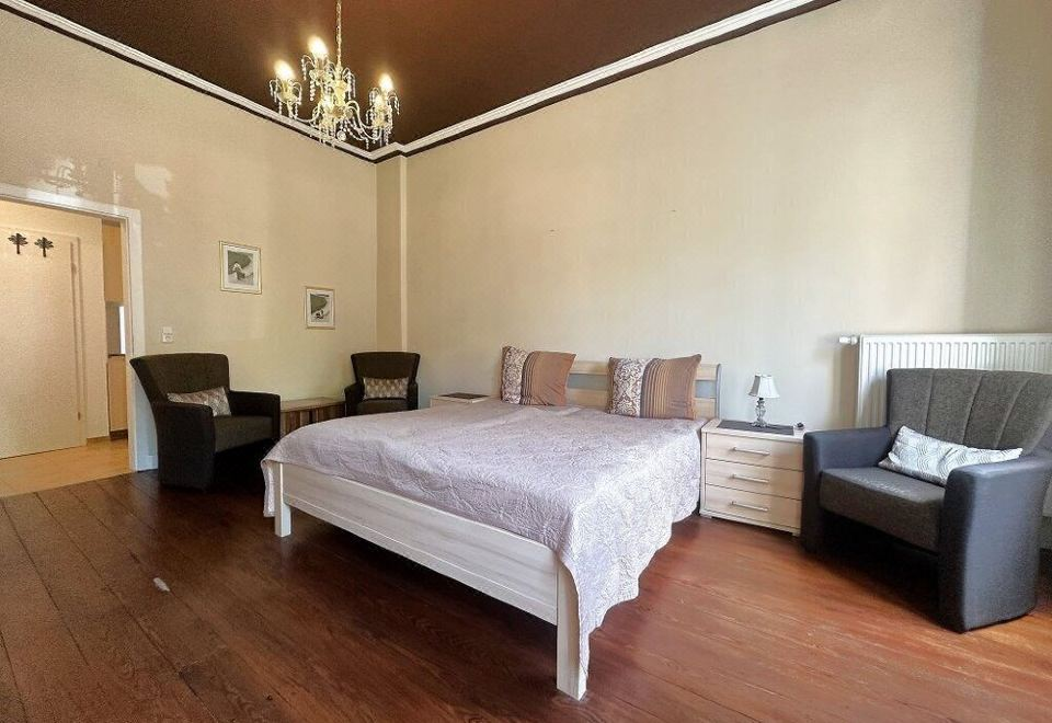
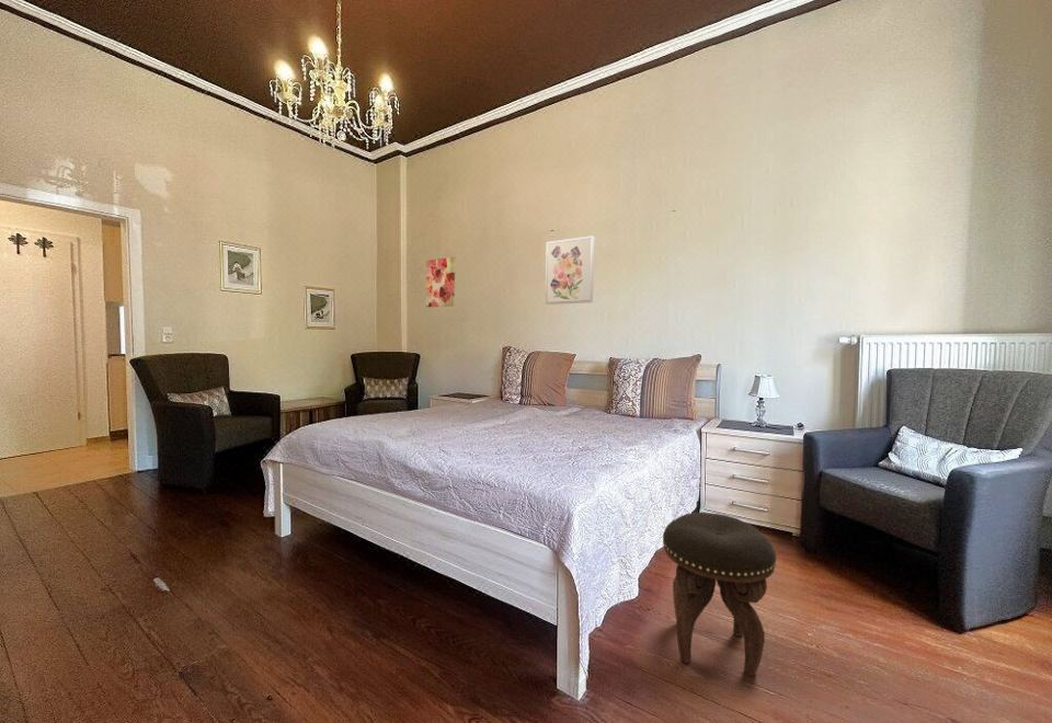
+ footstool (714, 586)
+ wall art (569, 271)
+ wall art (439, 283)
